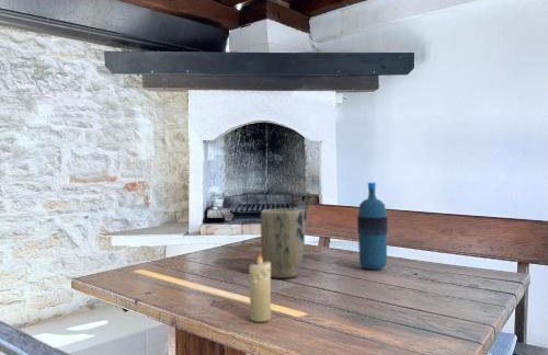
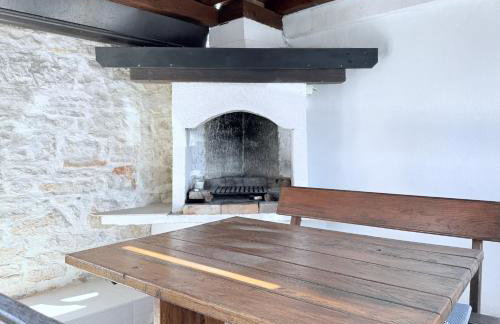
- candle (260, 284)
- water bottle (372, 225)
- plant pot (283, 242)
